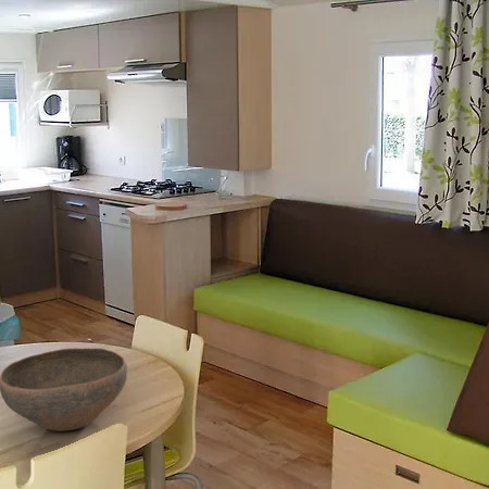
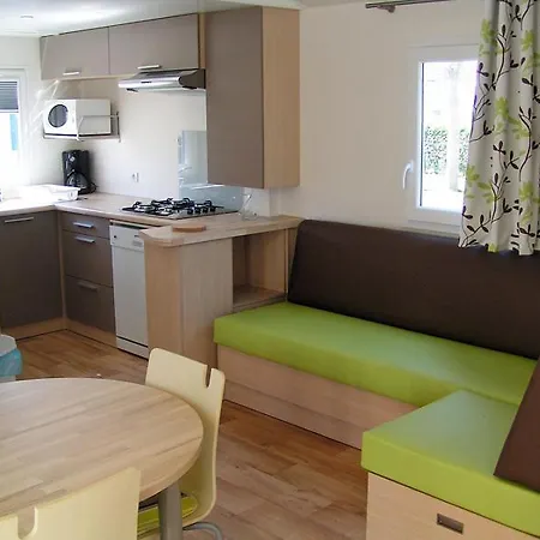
- bowl (64, 394)
